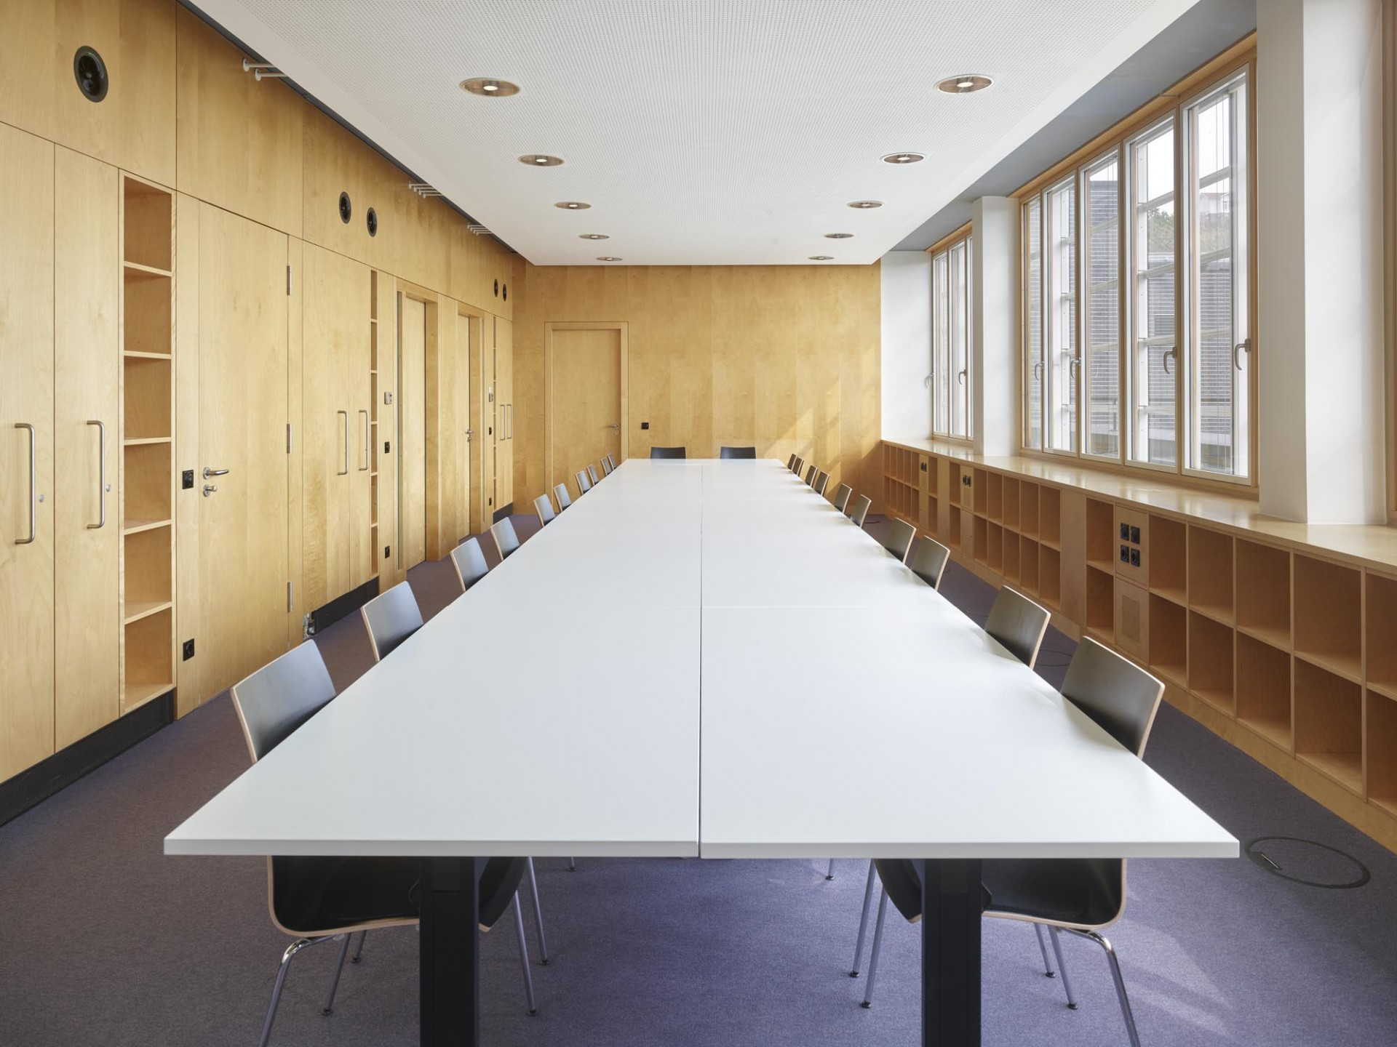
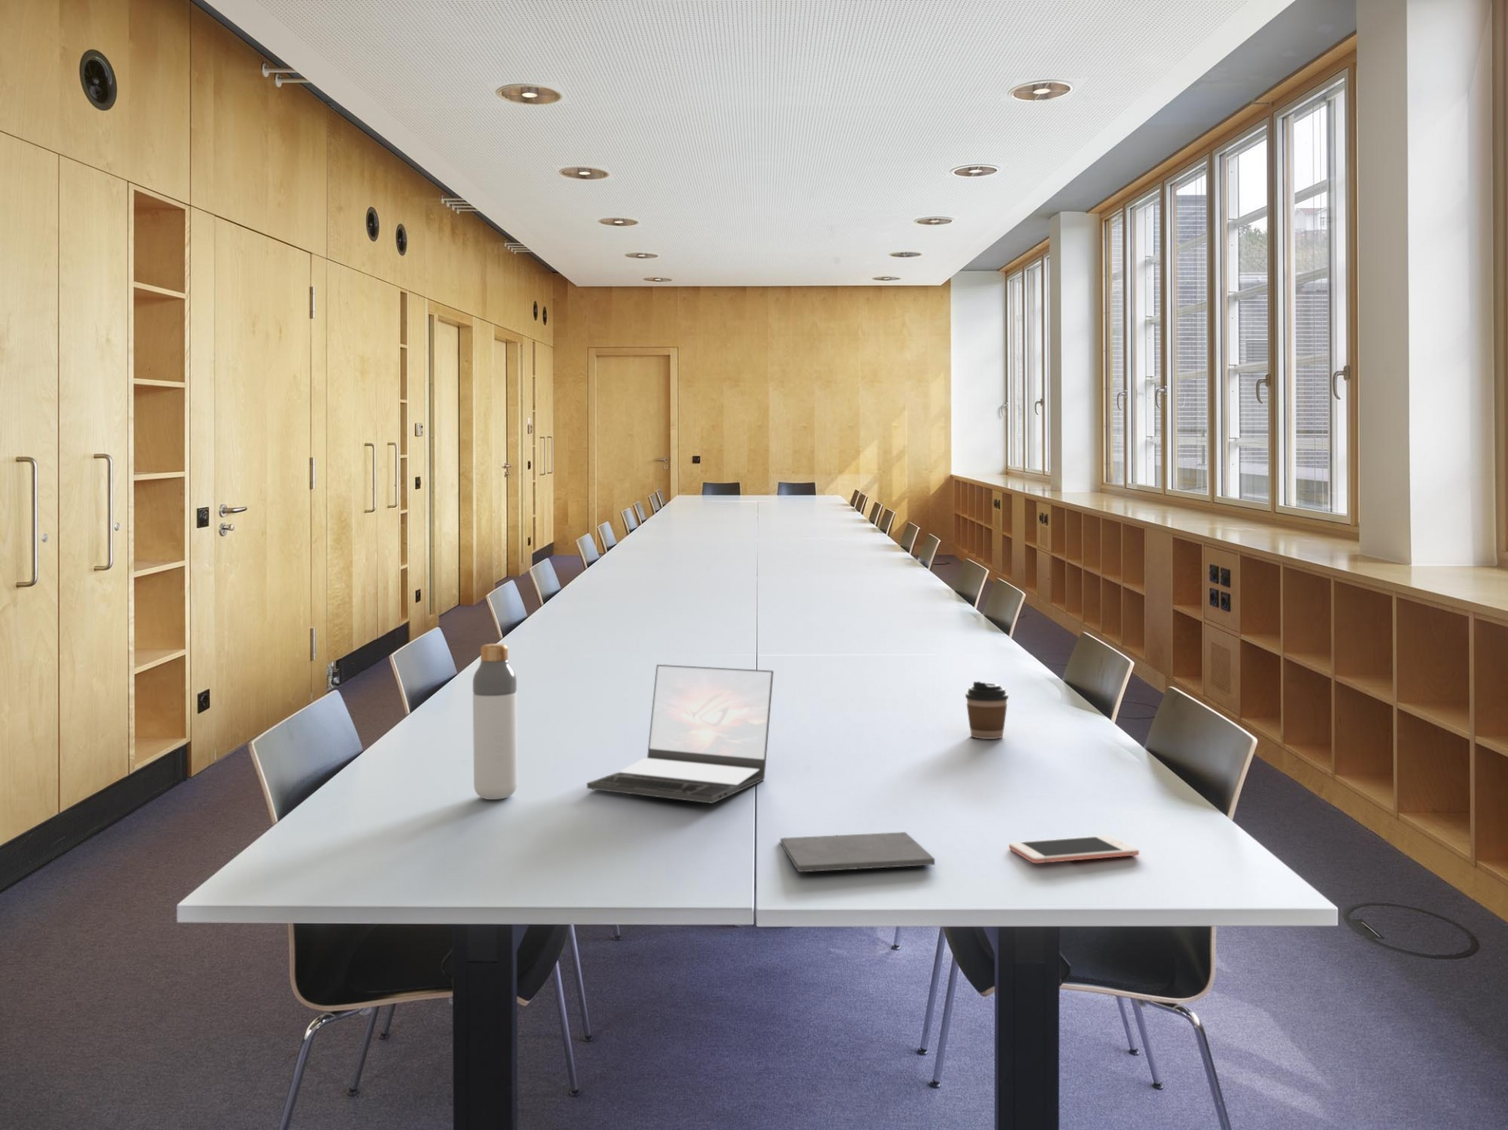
+ laptop (683, 729)
+ cell phone (1073, 849)
+ coffee cup (987, 709)
+ bottle (495, 720)
+ notepad (855, 851)
